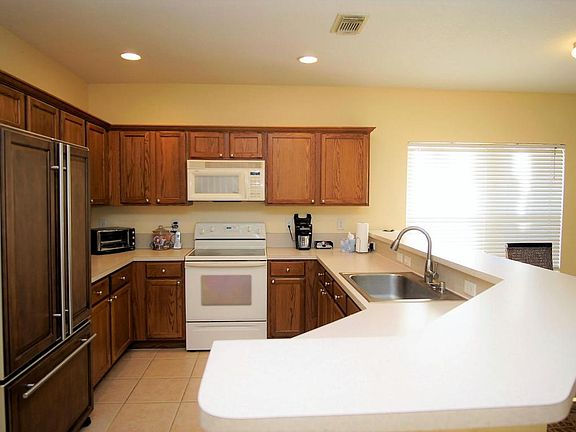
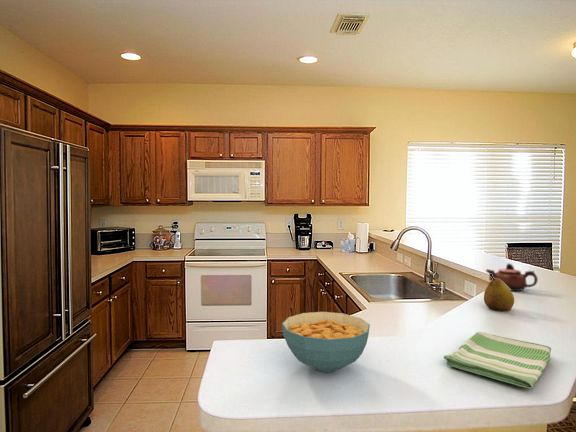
+ fruit (498, 292)
+ dish towel (499, 355)
+ teapot (510, 276)
+ cereal bowl (325, 345)
